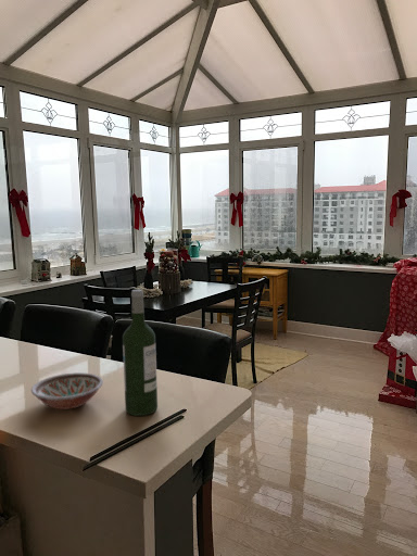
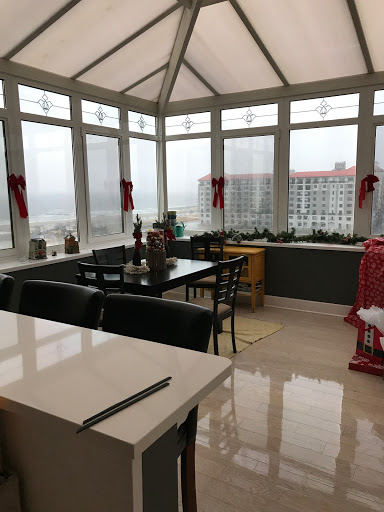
- wine bottle (139, 351)
- bowl (67, 393)
